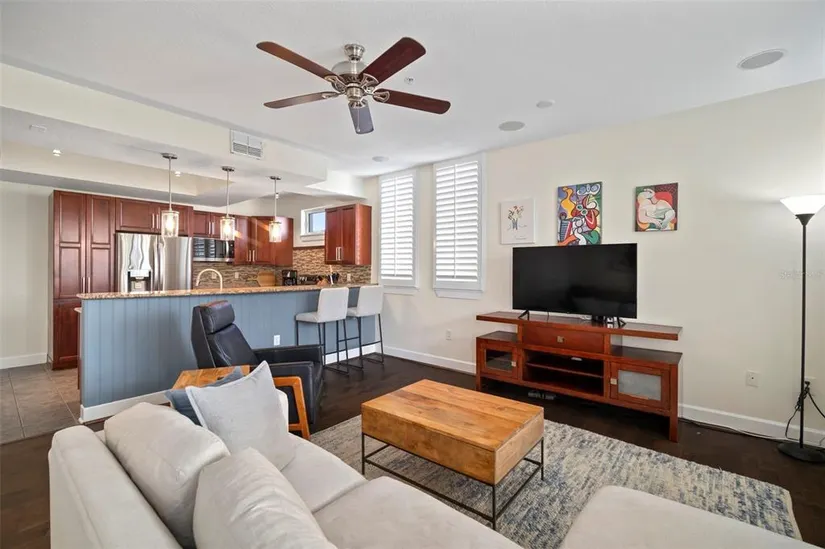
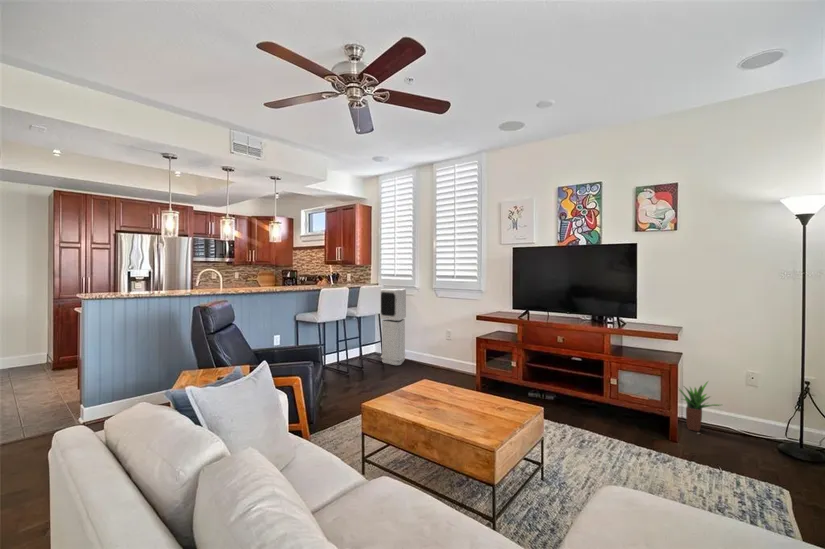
+ air purifier (396, 325)
+ potted plant (697, 404)
